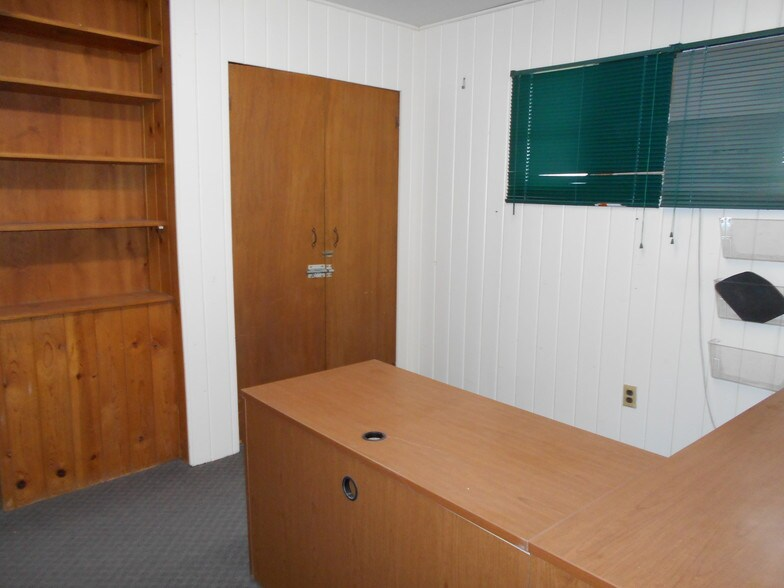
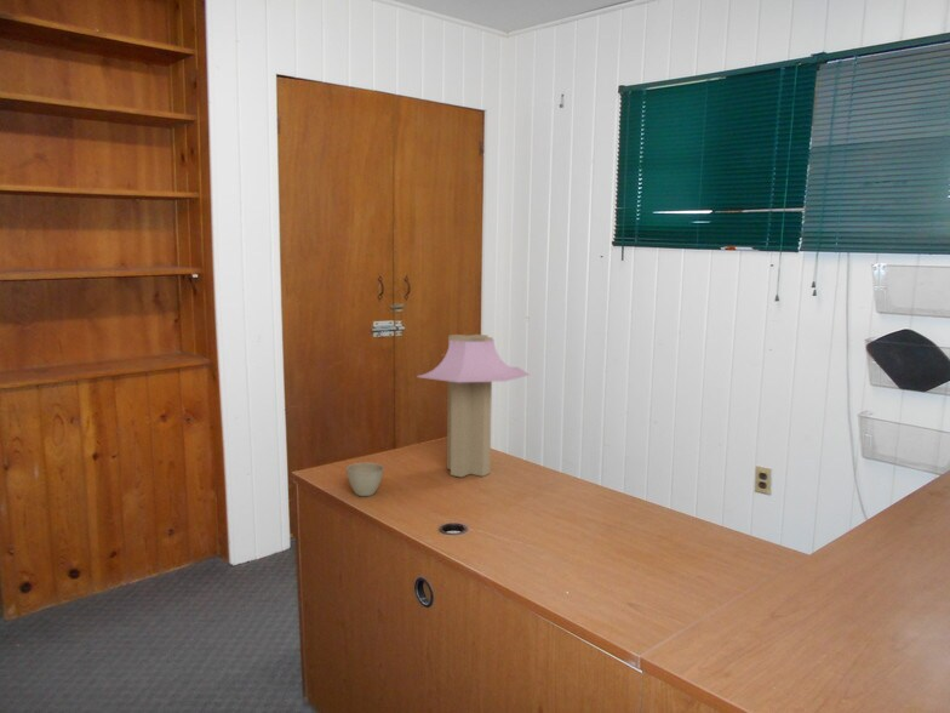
+ table lamp (482, 406)
+ flower pot (365, 480)
